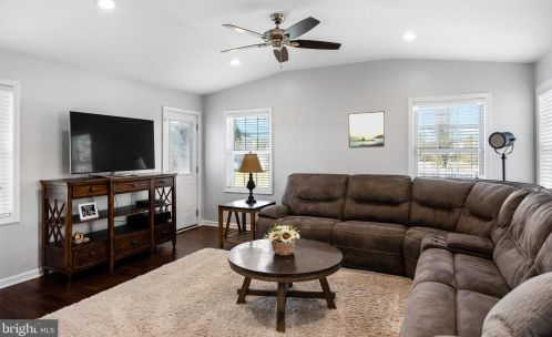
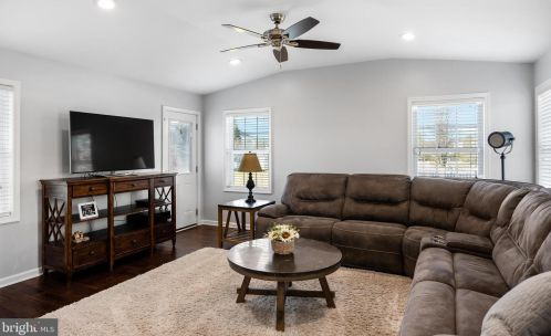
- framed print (366, 130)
